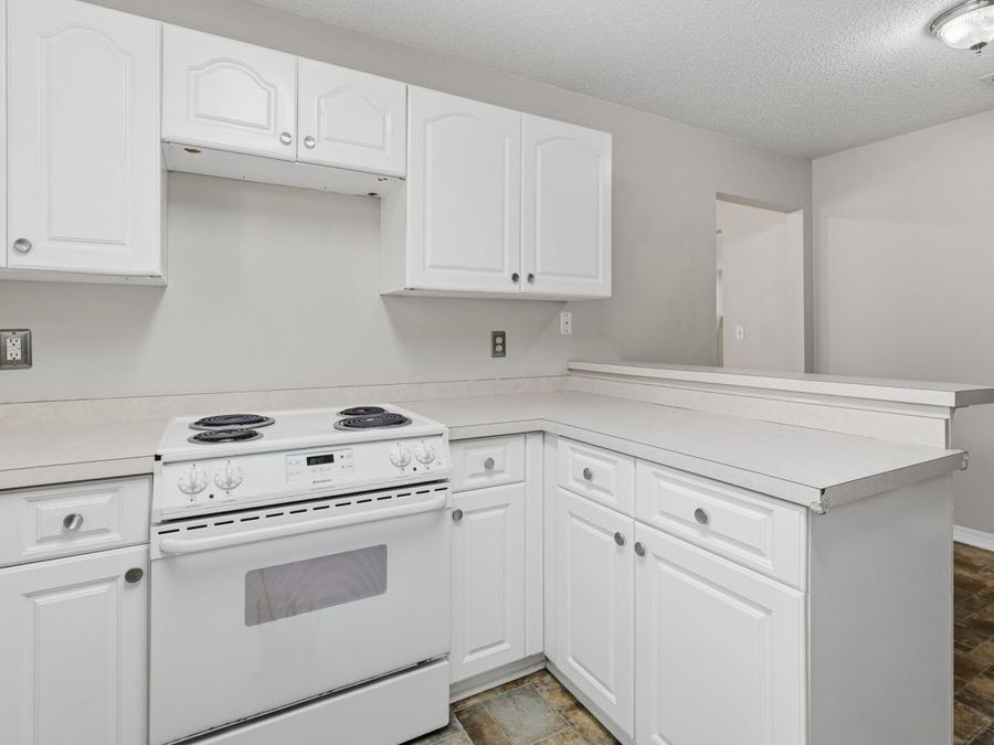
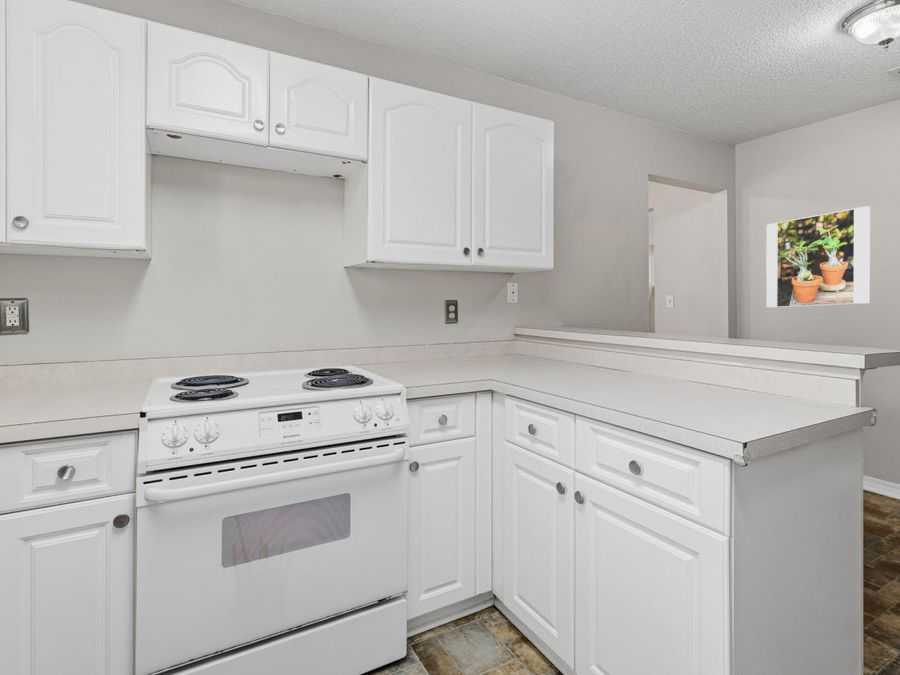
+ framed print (814, 260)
